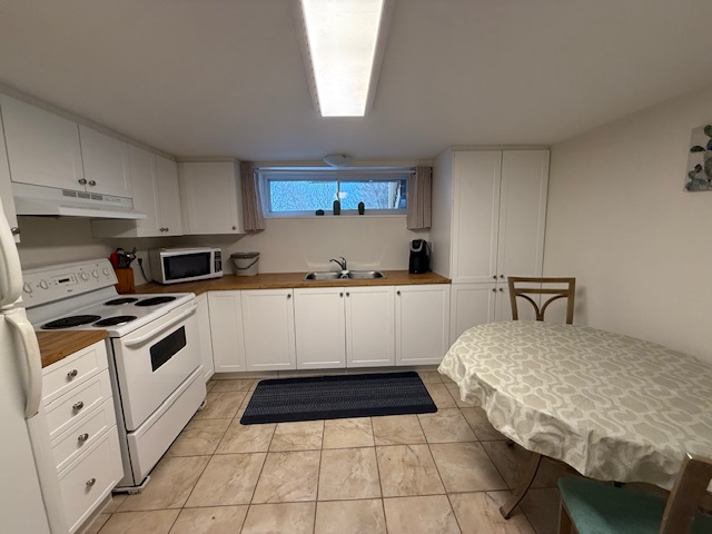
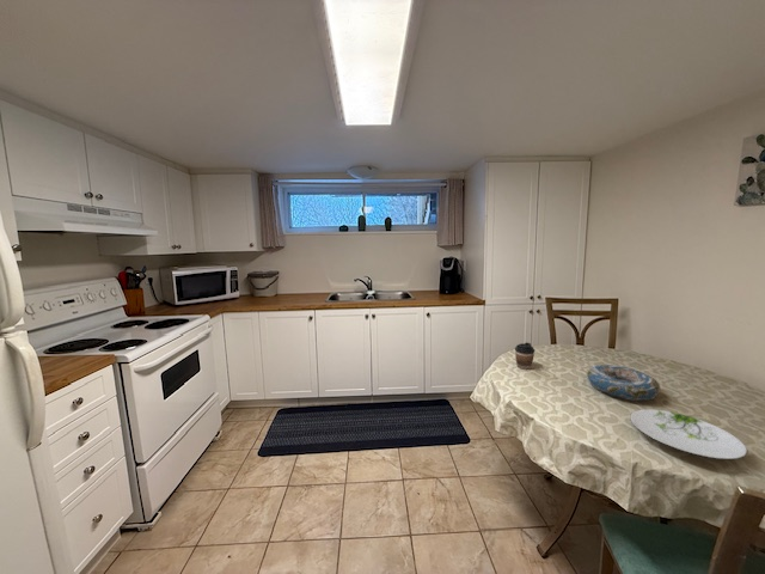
+ coffee cup (524, 355)
+ decorative bowl (622, 380)
+ plate (681, 435)
